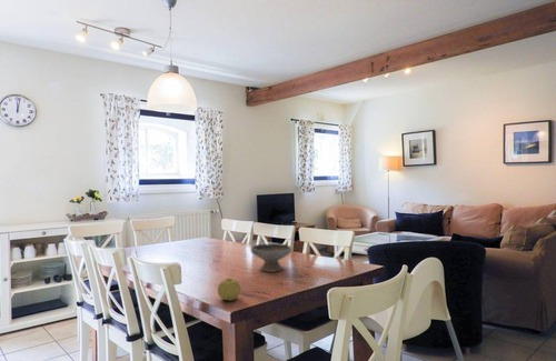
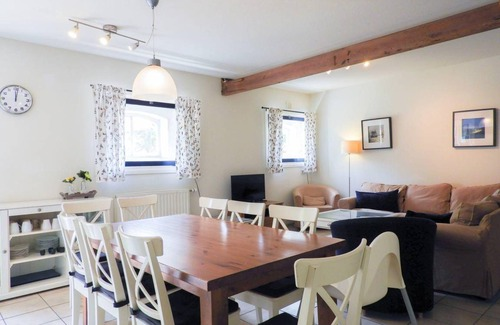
- fruit (229, 289)
- bowl (271, 257)
